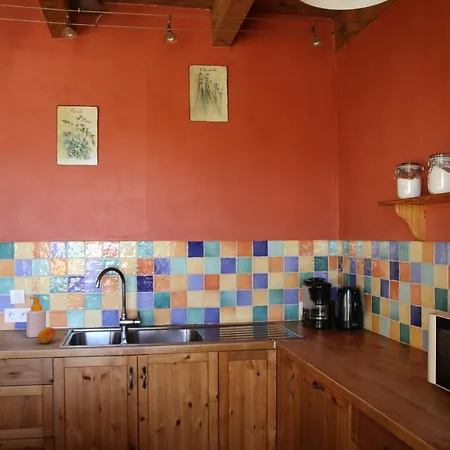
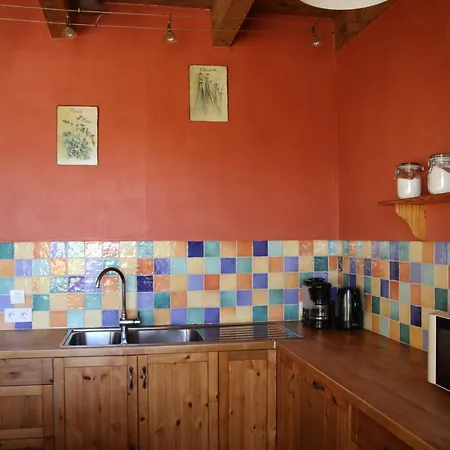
- soap bottle (36, 316)
- fruit (46, 335)
